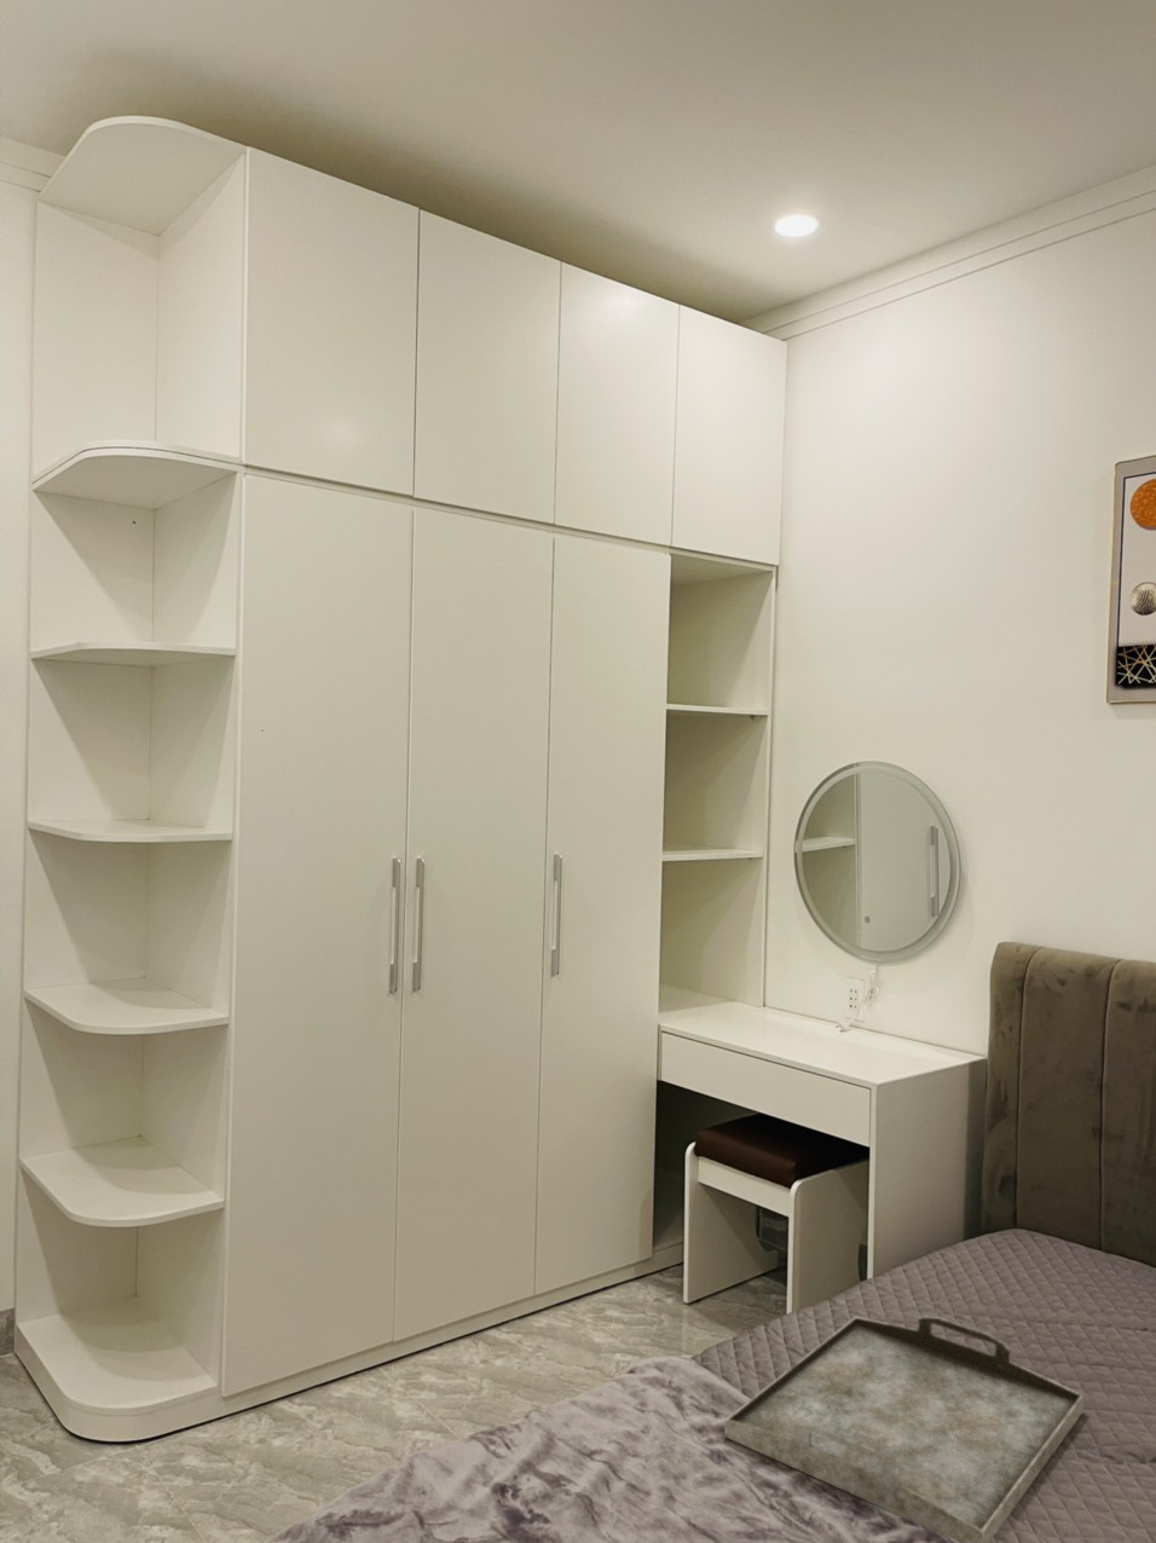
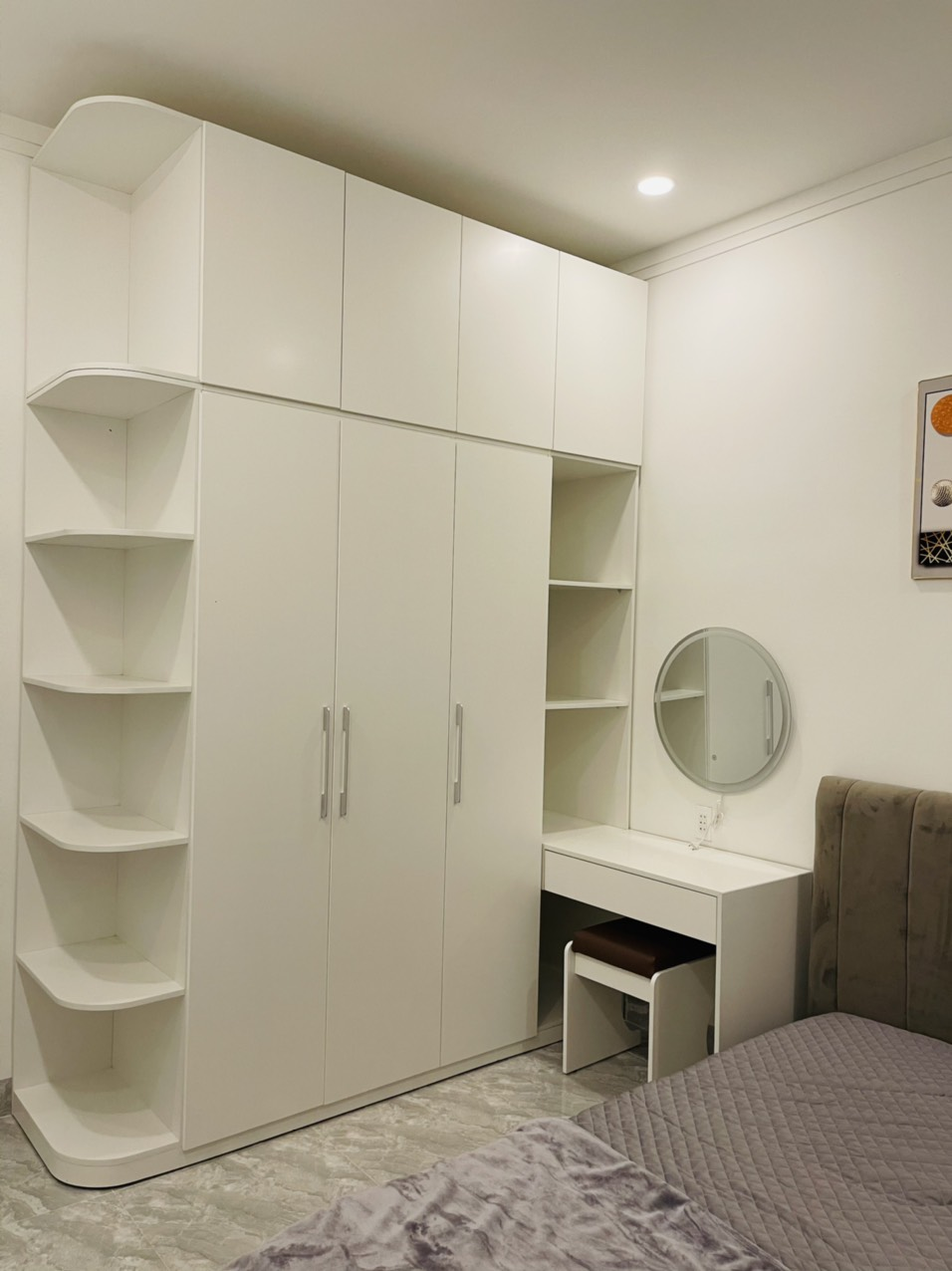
- serving tray (909, 1399)
